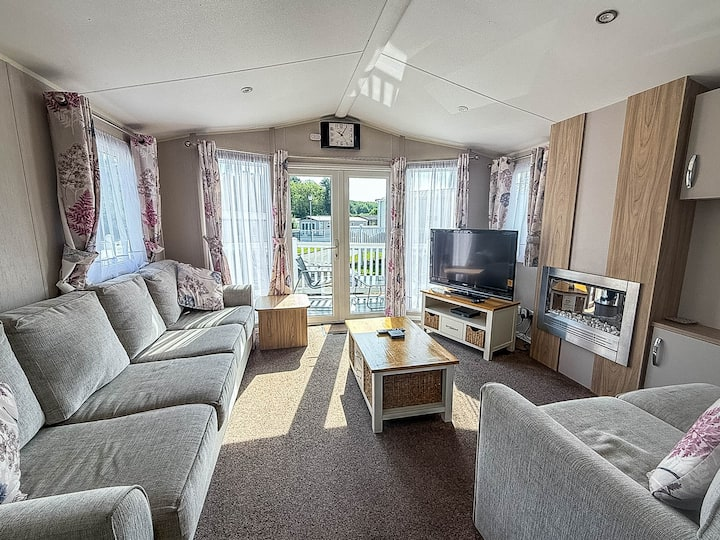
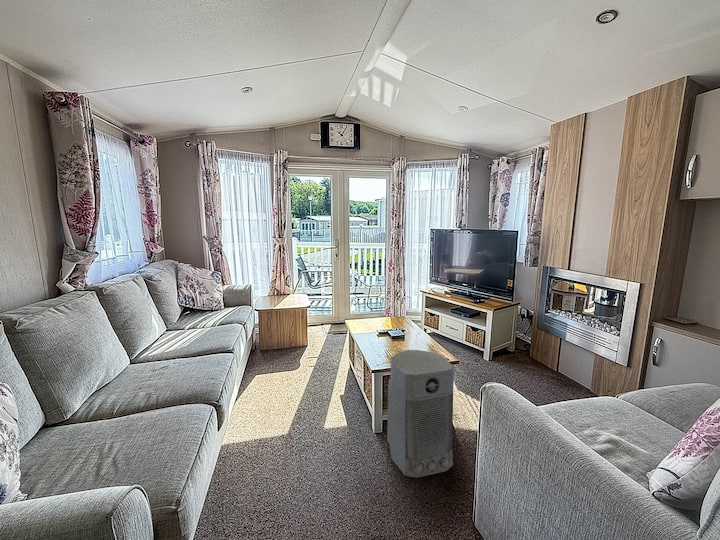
+ air purifier (418, 407)
